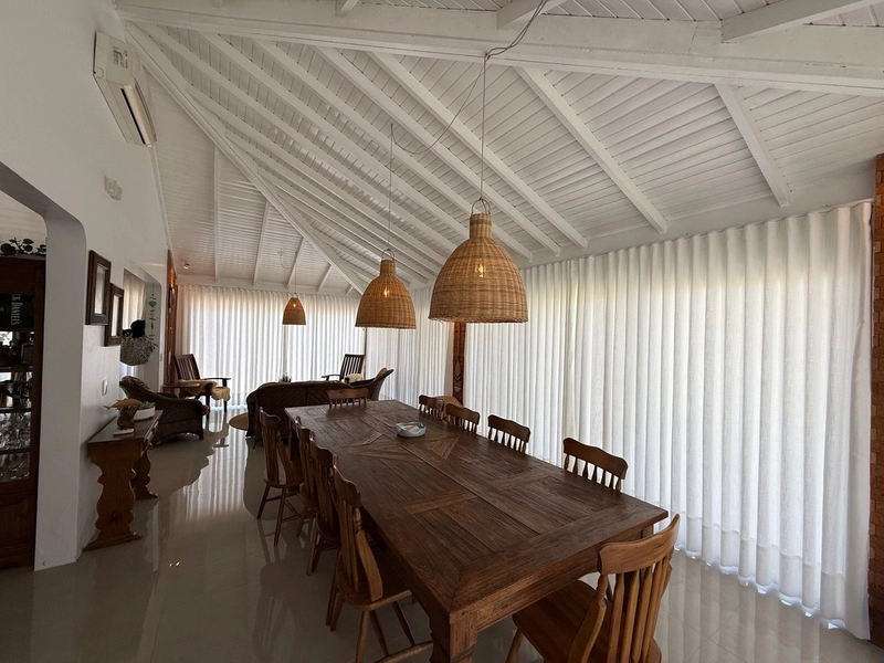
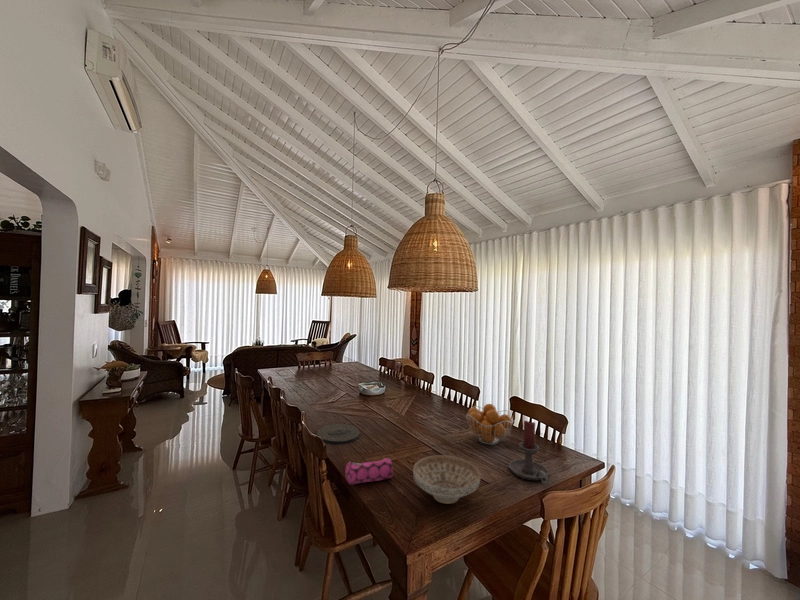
+ pencil case (369, 469)
+ fruit basket (489, 423)
+ plate (338, 431)
+ decorative bowl (445, 483)
+ candle holder (532, 449)
